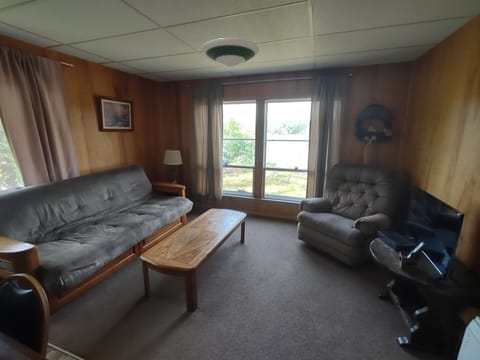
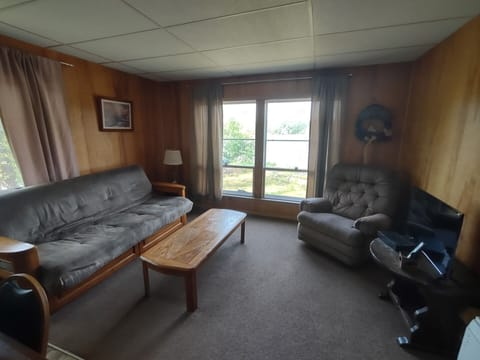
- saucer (230, 57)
